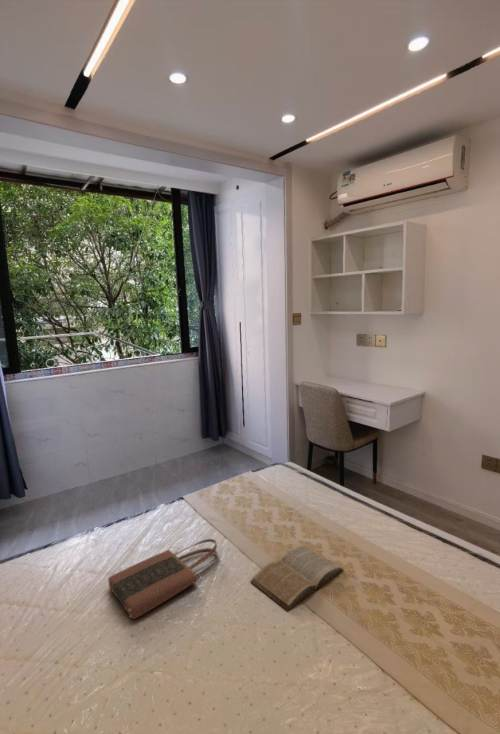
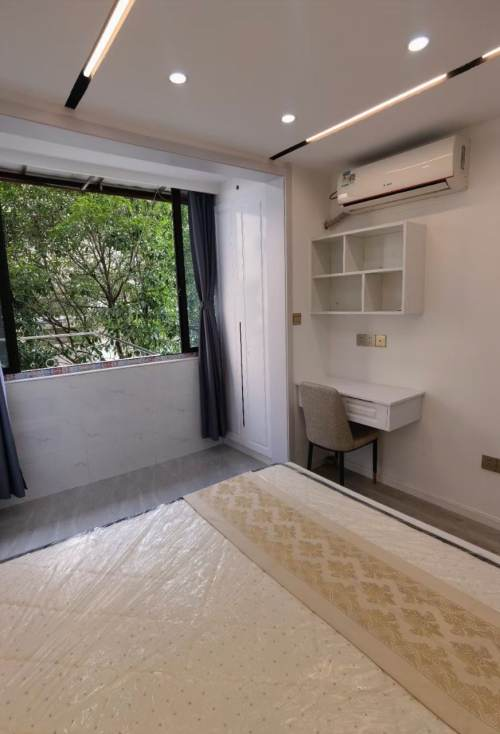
- tote bag (171, 569)
- book (297, 571)
